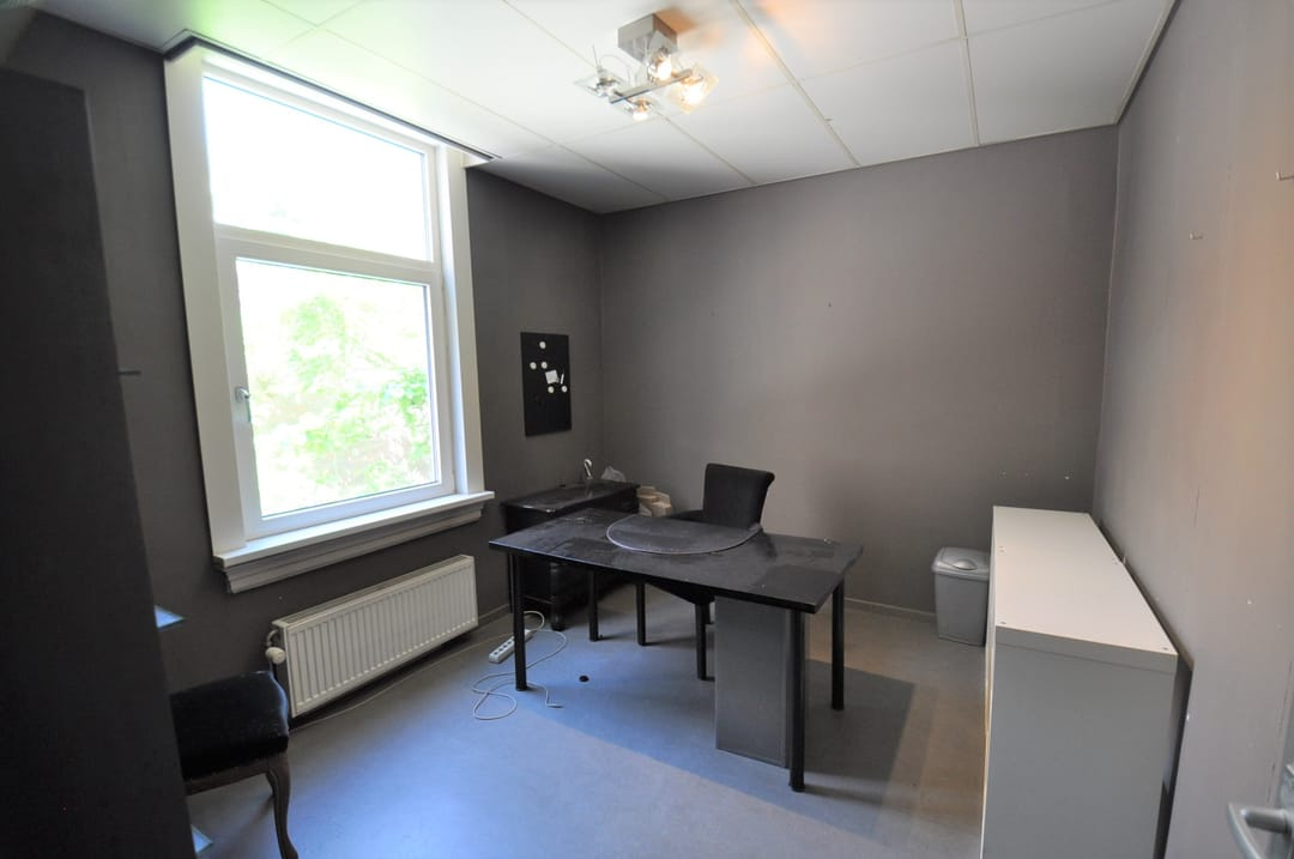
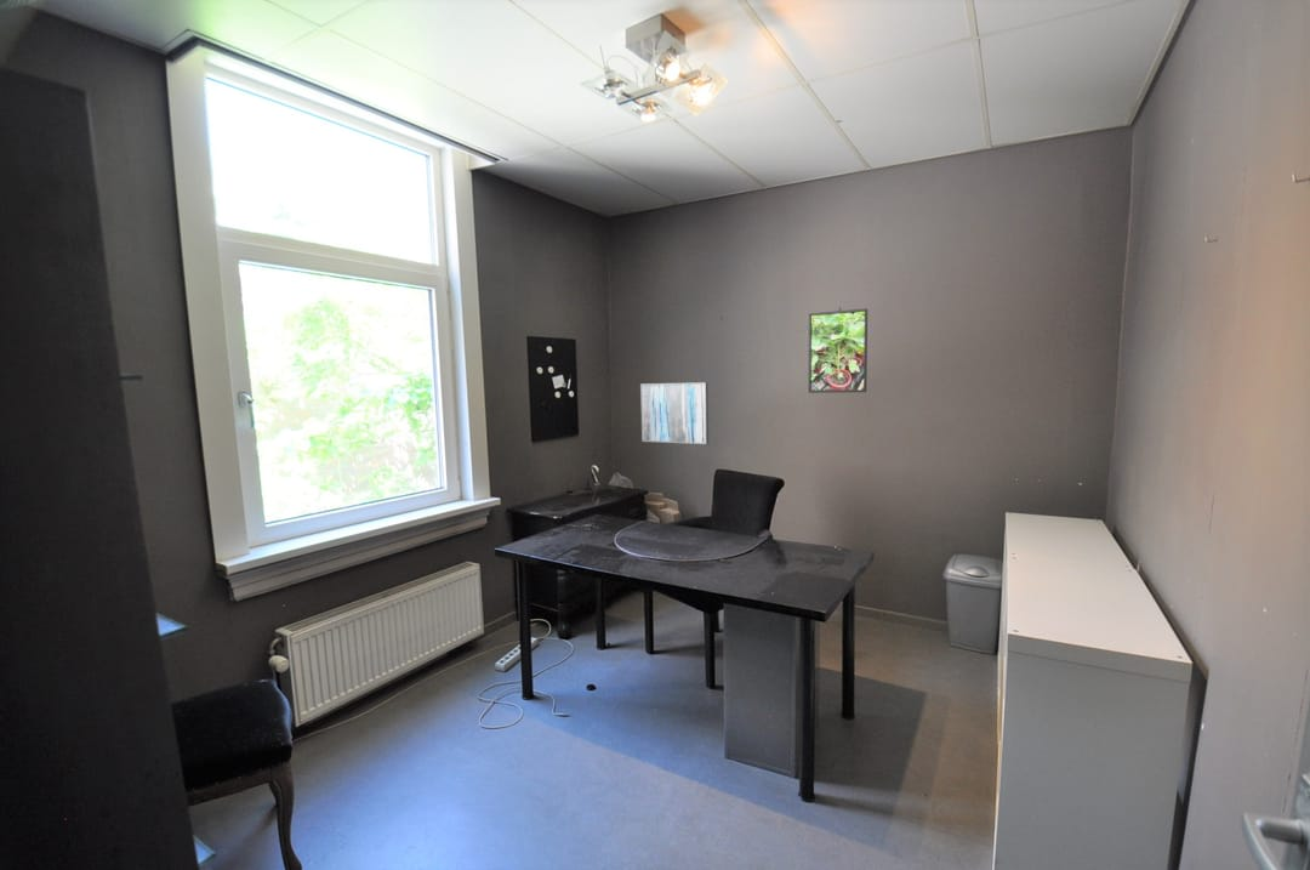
+ wall art (673, 413)
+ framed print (837, 352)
